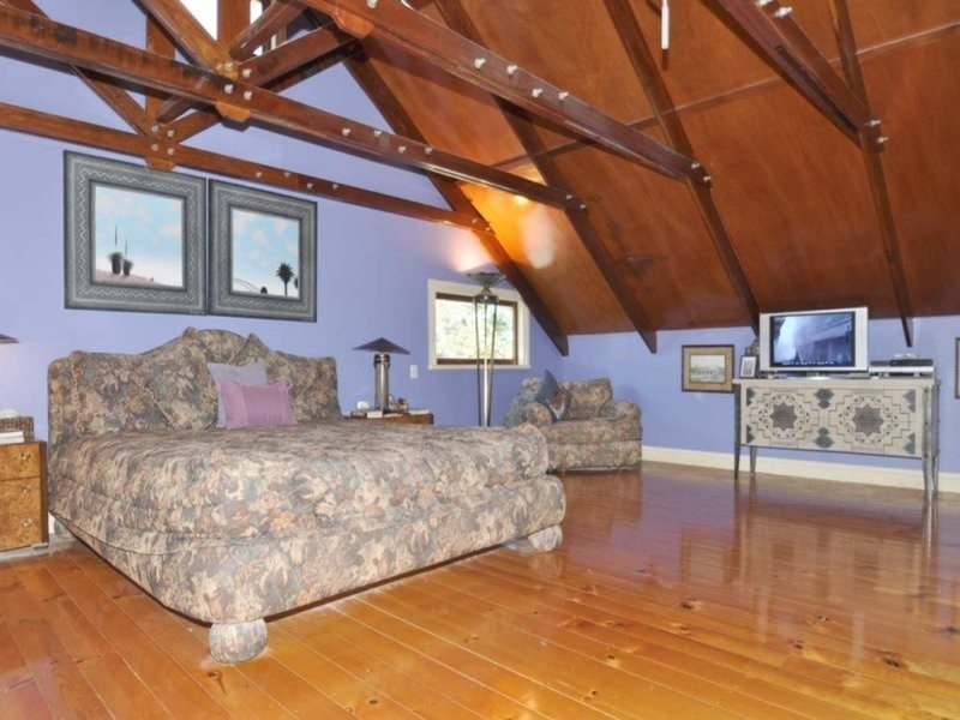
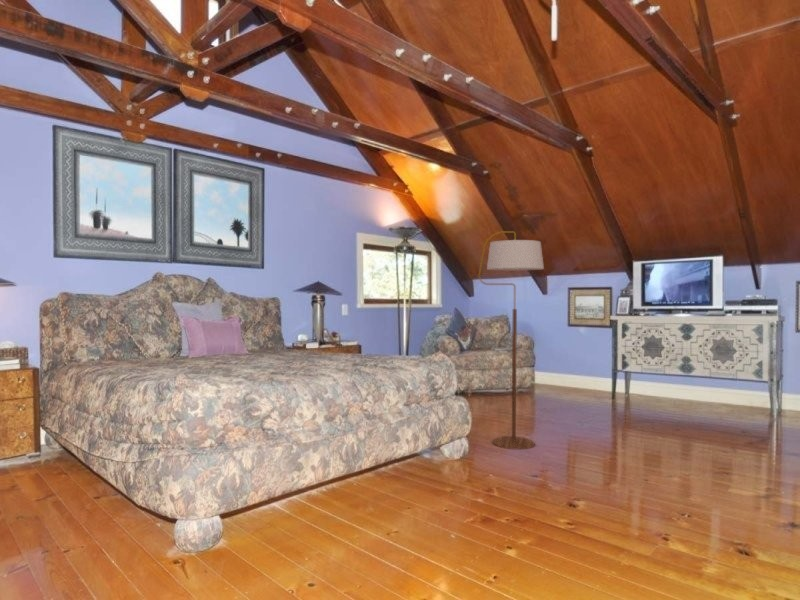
+ floor lamp (512, 337)
